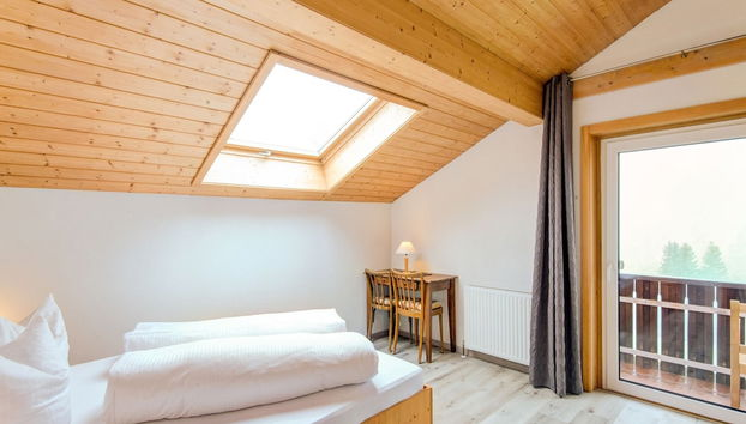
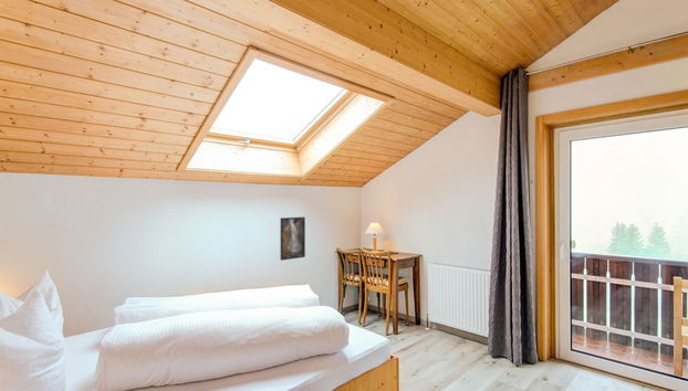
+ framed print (292, 237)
